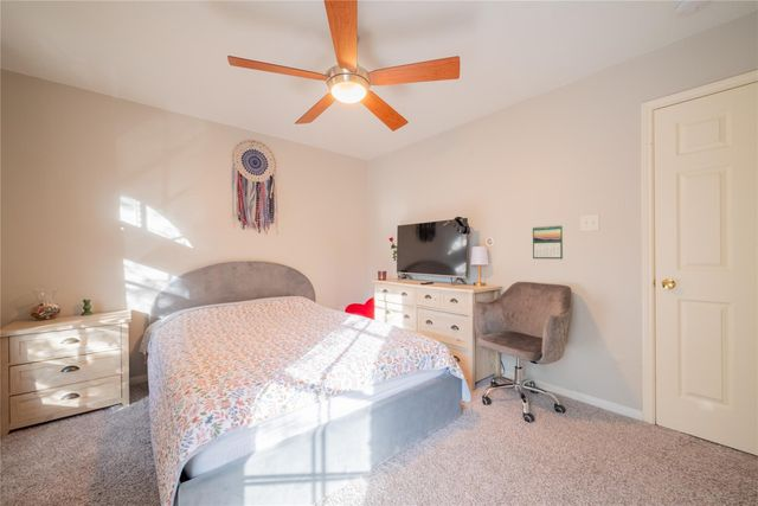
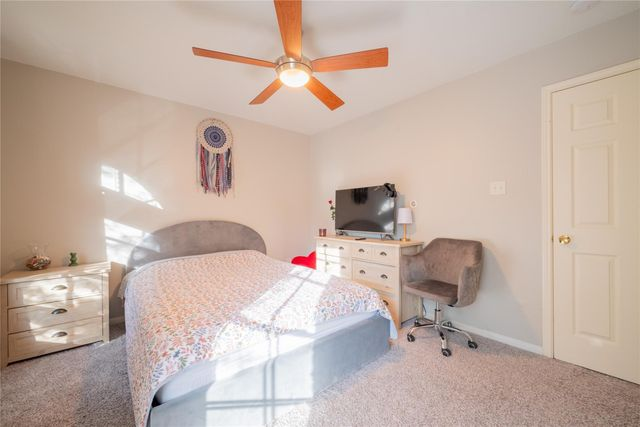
- calendar (547, 242)
